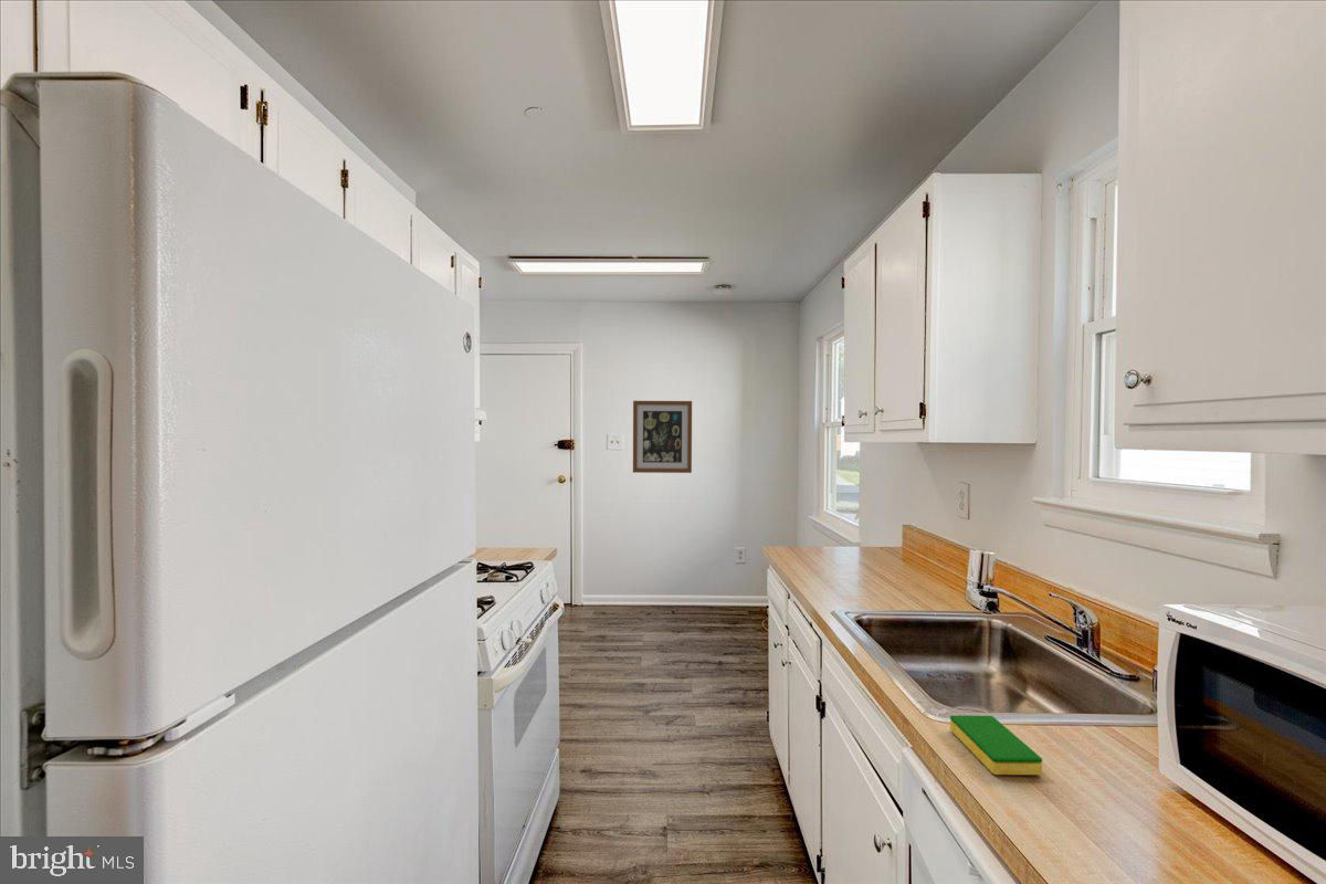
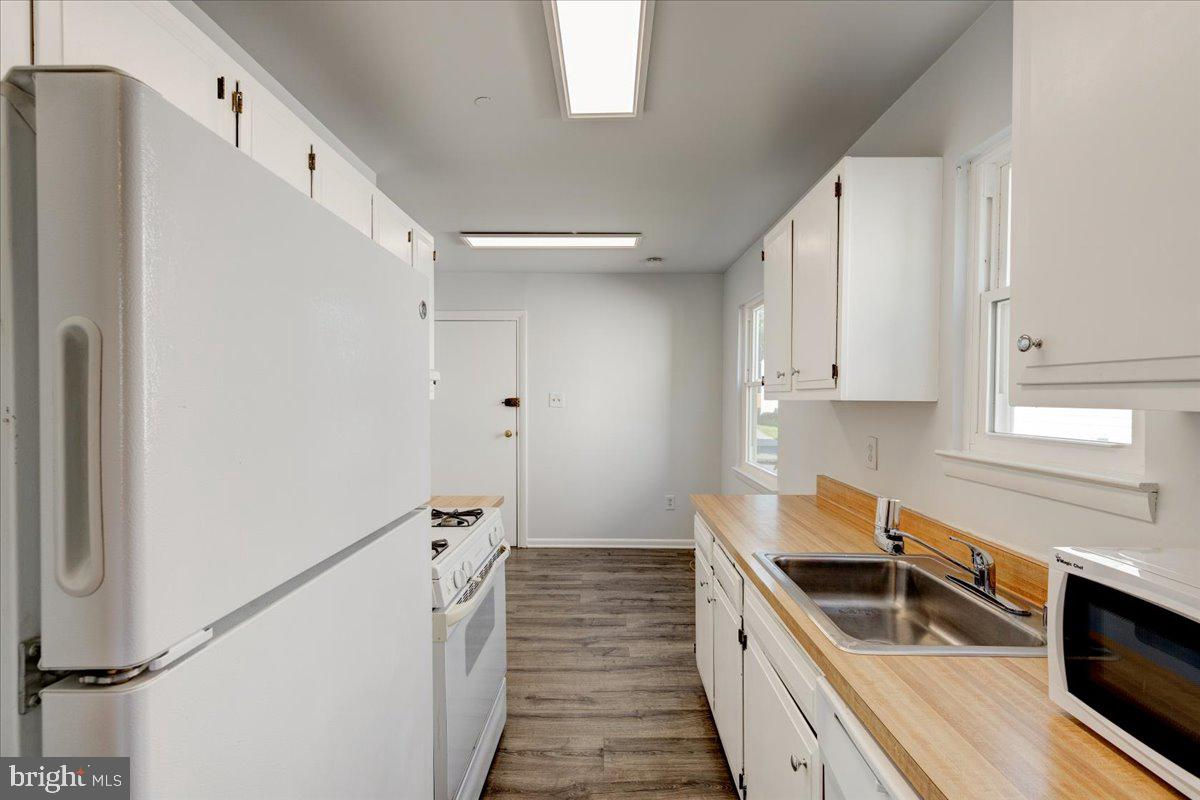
- wall art (662, 436)
- dish sponge (992, 743)
